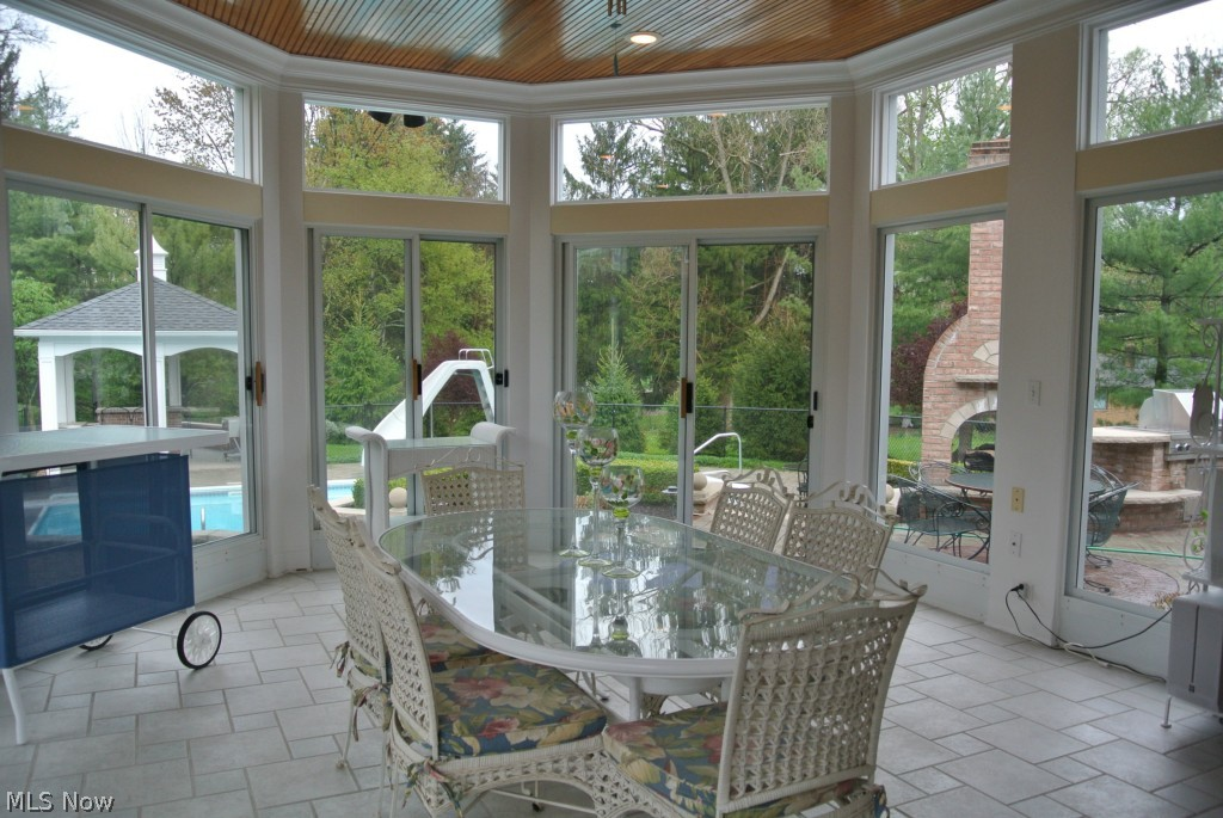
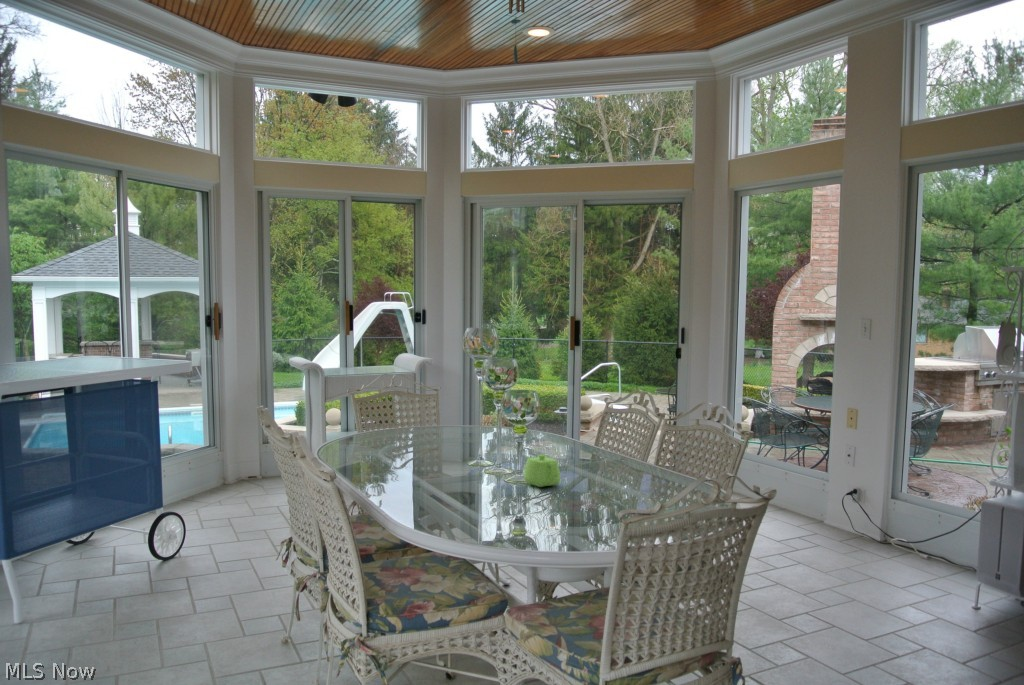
+ teapot (541, 469)
